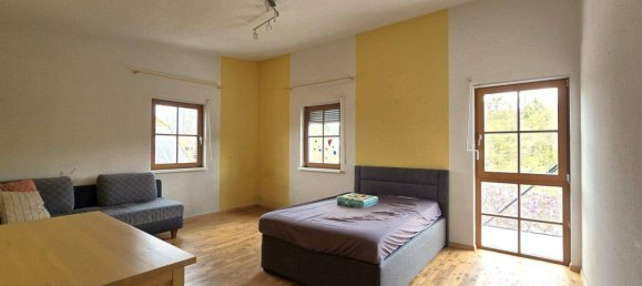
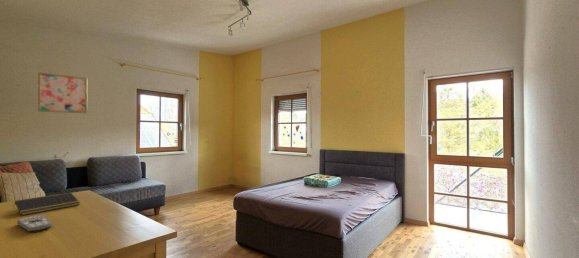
+ wall art (63, 94)
+ notepad (48, 202)
+ remote control (35, 223)
